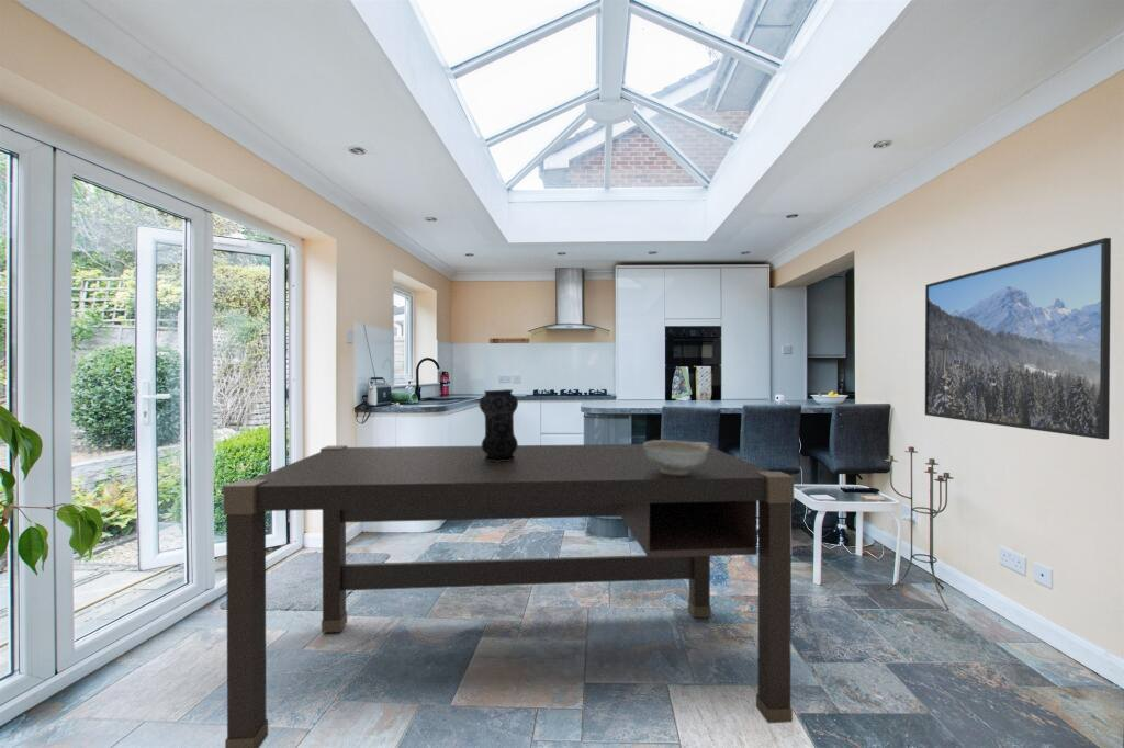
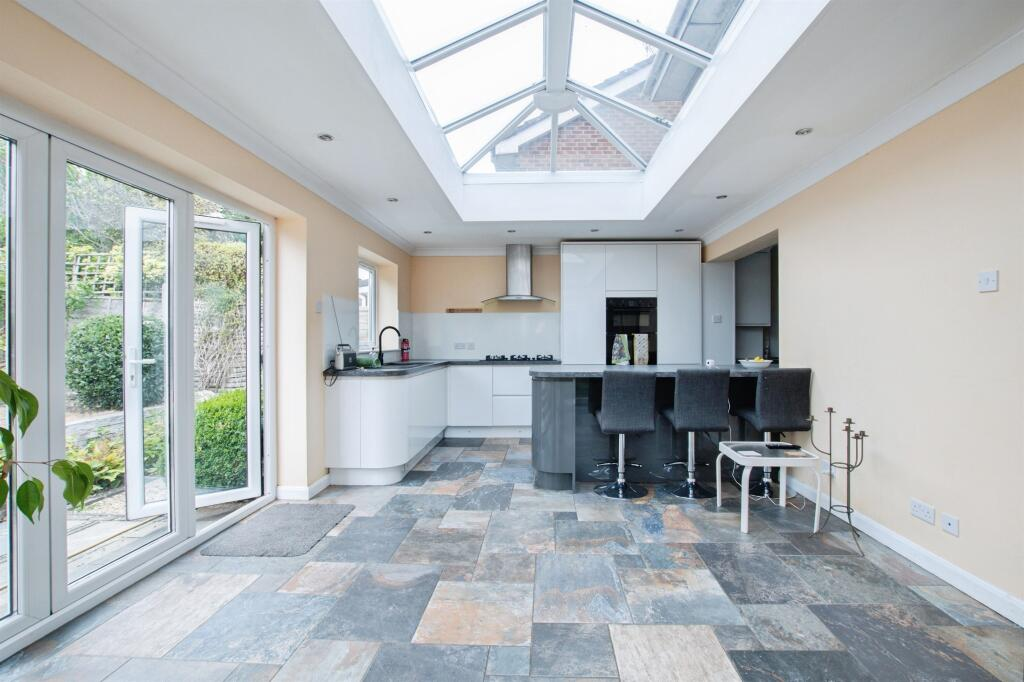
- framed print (997, 345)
- vase (498, 422)
- decorative bowl (675, 456)
- dining table (521, 562)
